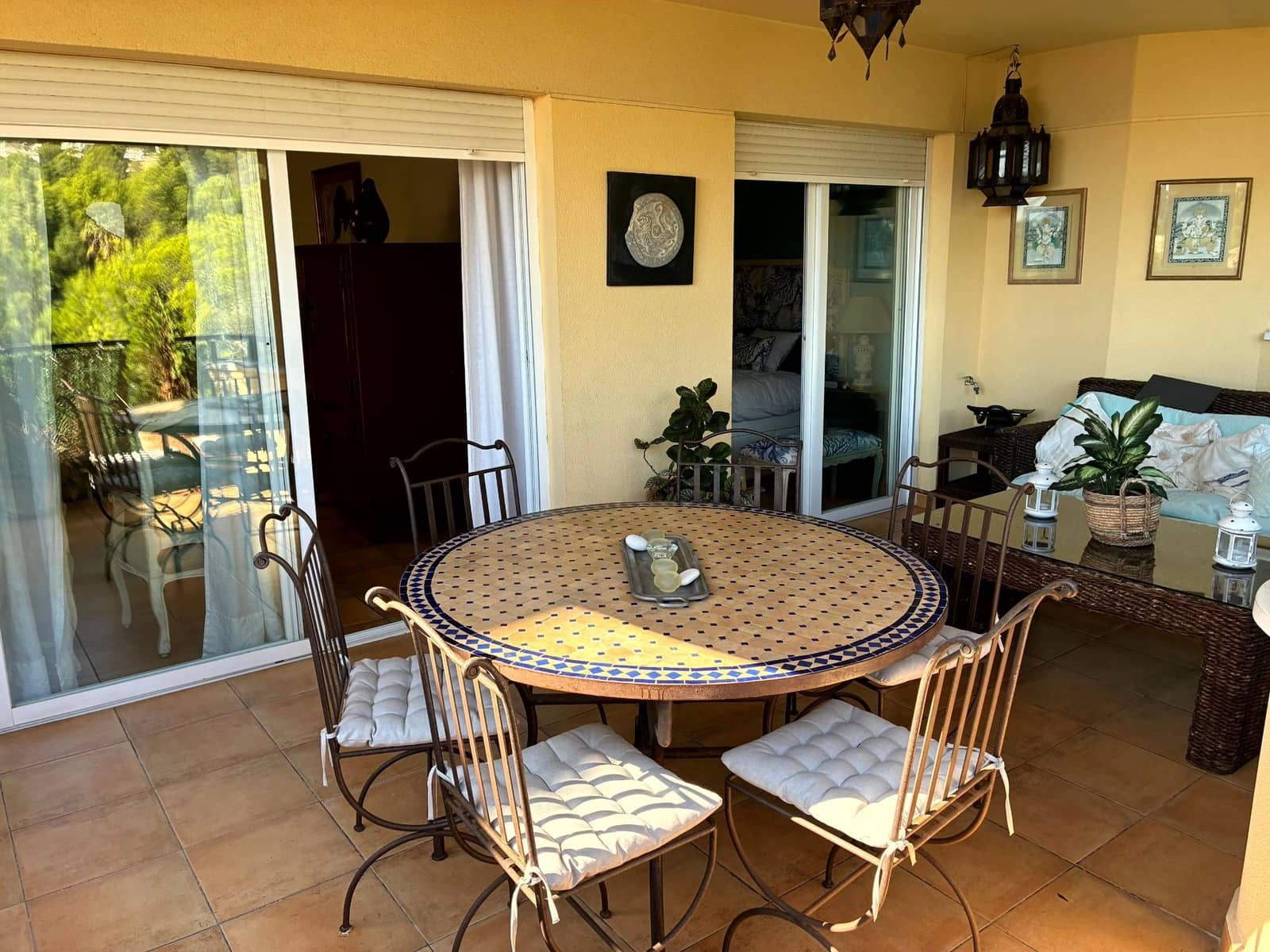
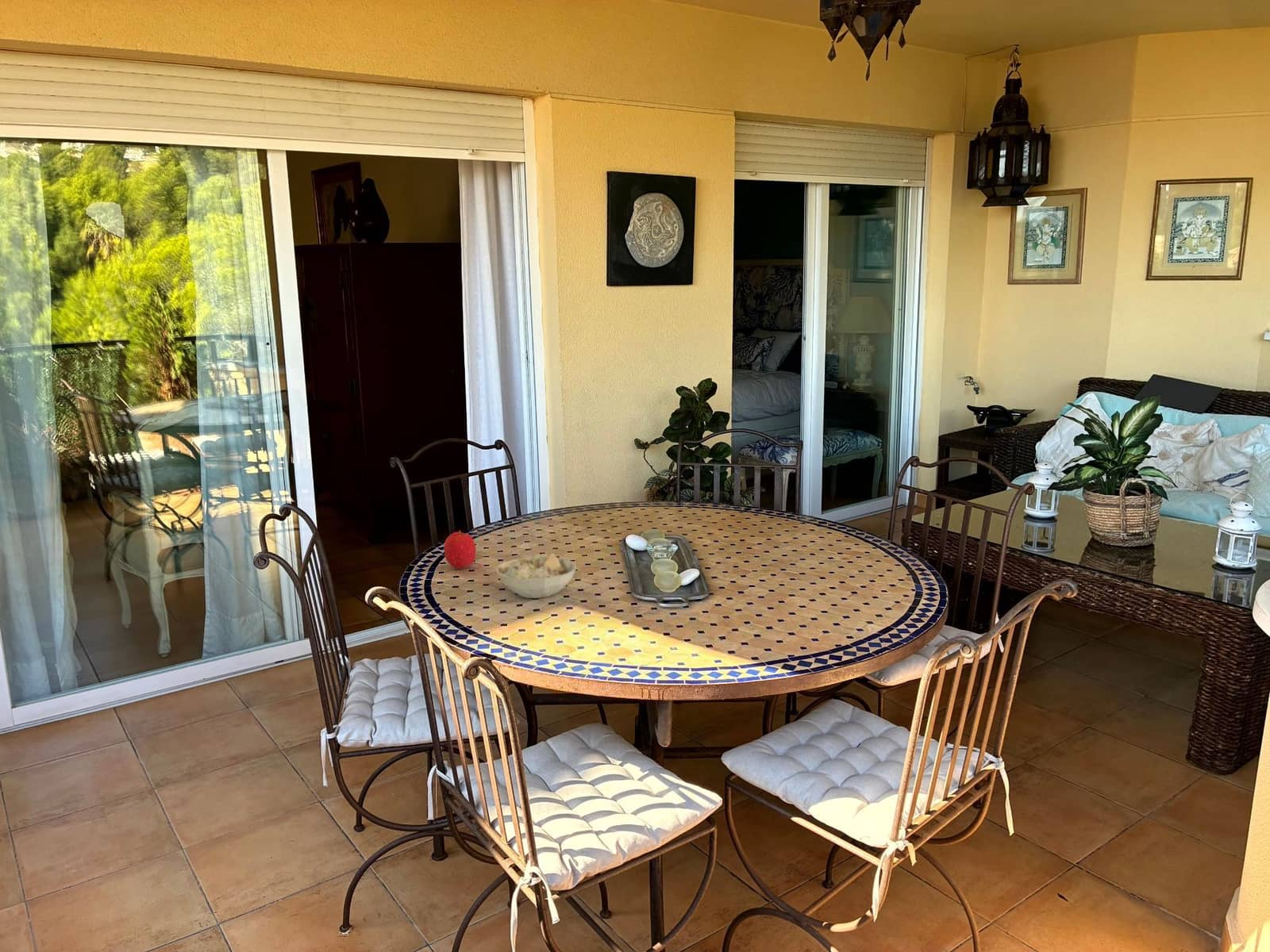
+ bowl (536, 576)
+ fruit (460, 548)
